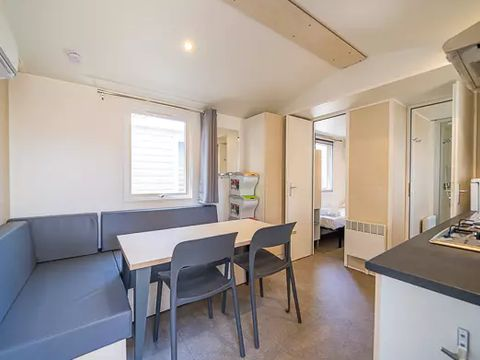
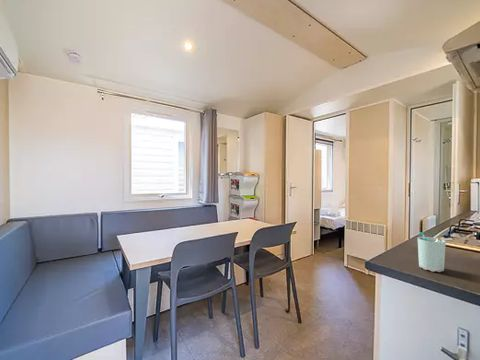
+ cup (431, 250)
